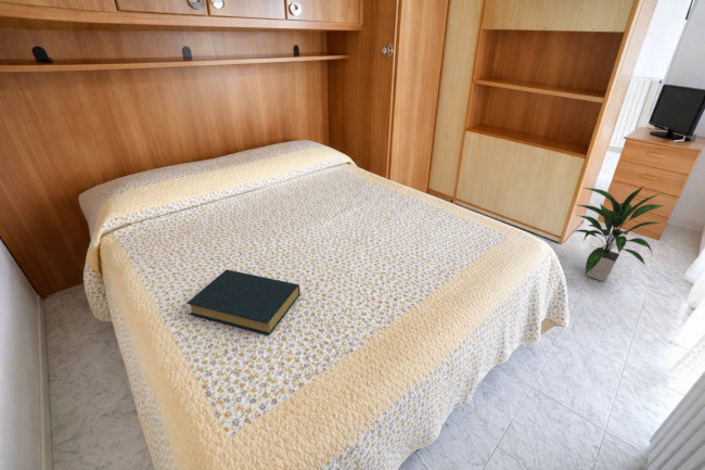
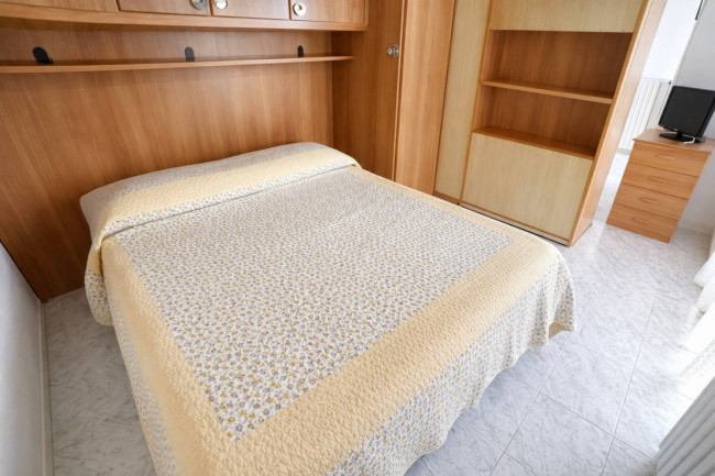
- indoor plant (611, 233)
- hardback book (245, 298)
